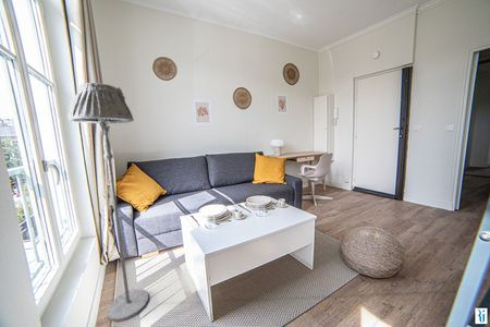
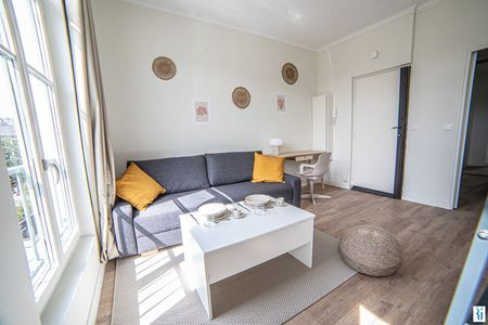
- floor lamp (114, 203)
